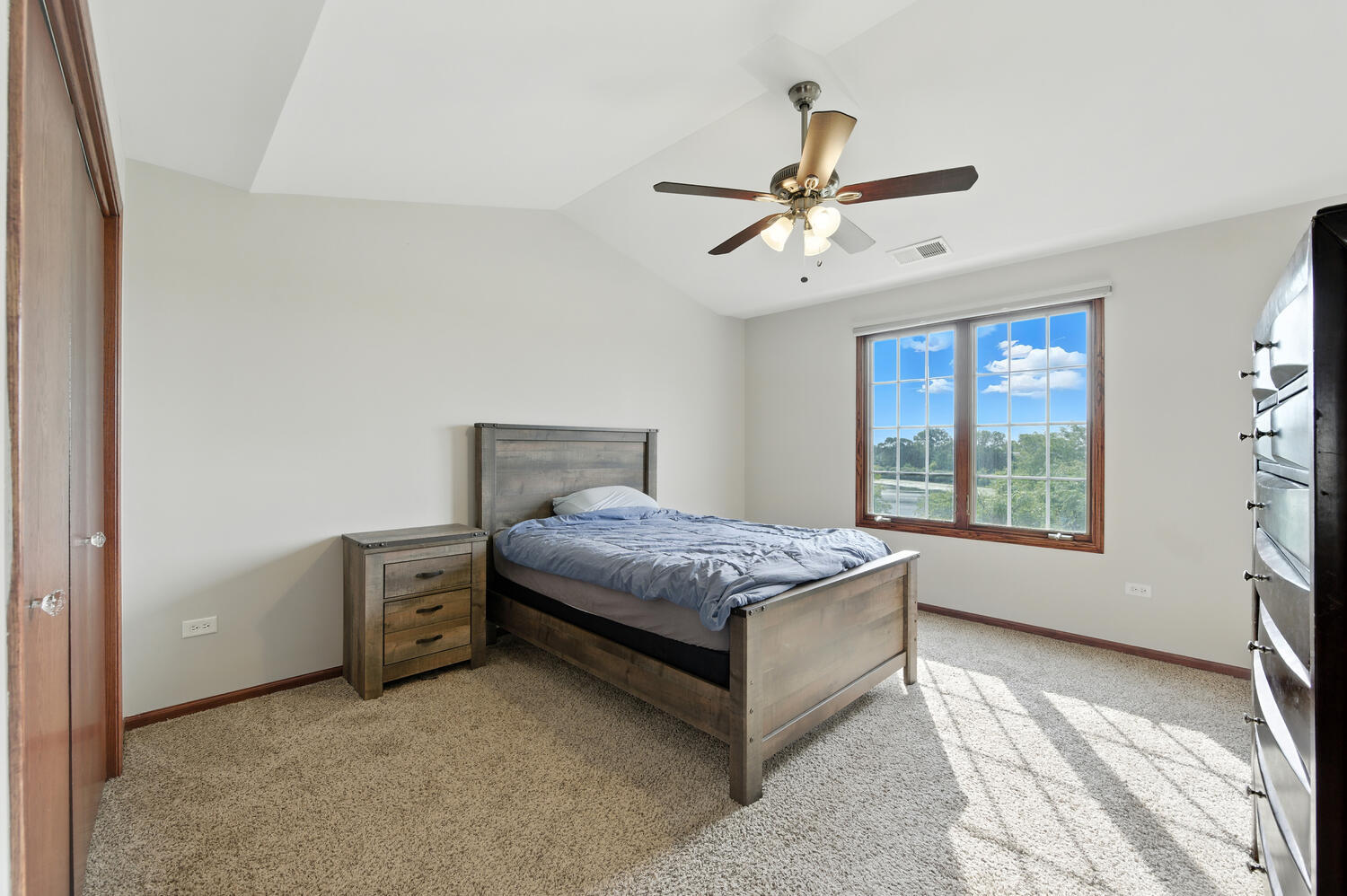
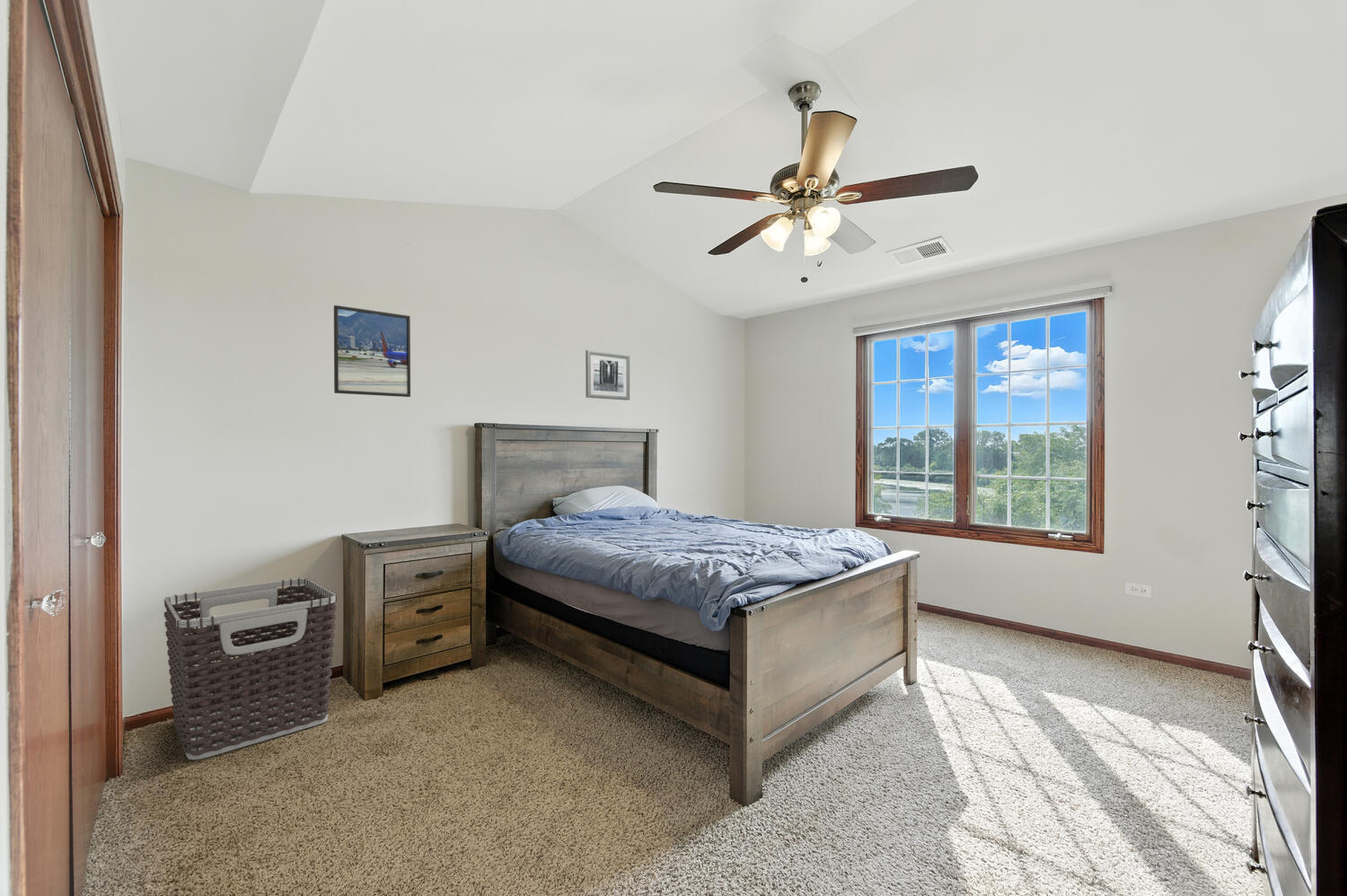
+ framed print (374, 353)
+ wall art (608, 375)
+ clothes hamper (251, 658)
